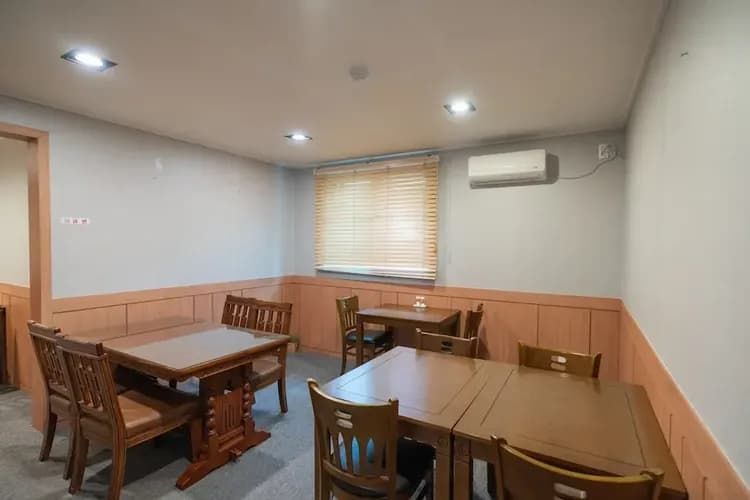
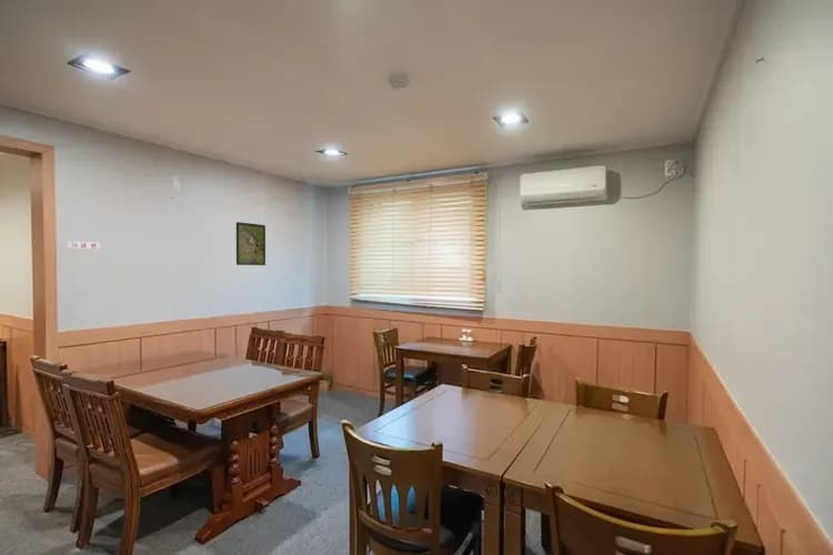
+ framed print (251, 244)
